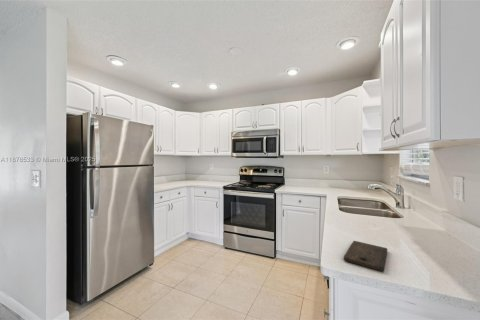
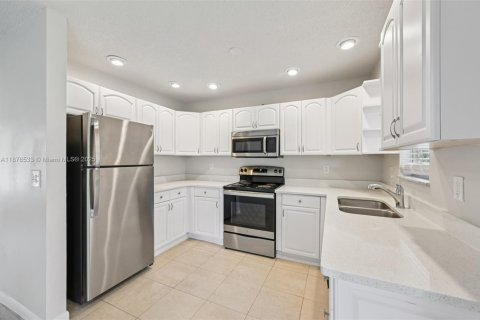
- cutting board (366, 253)
